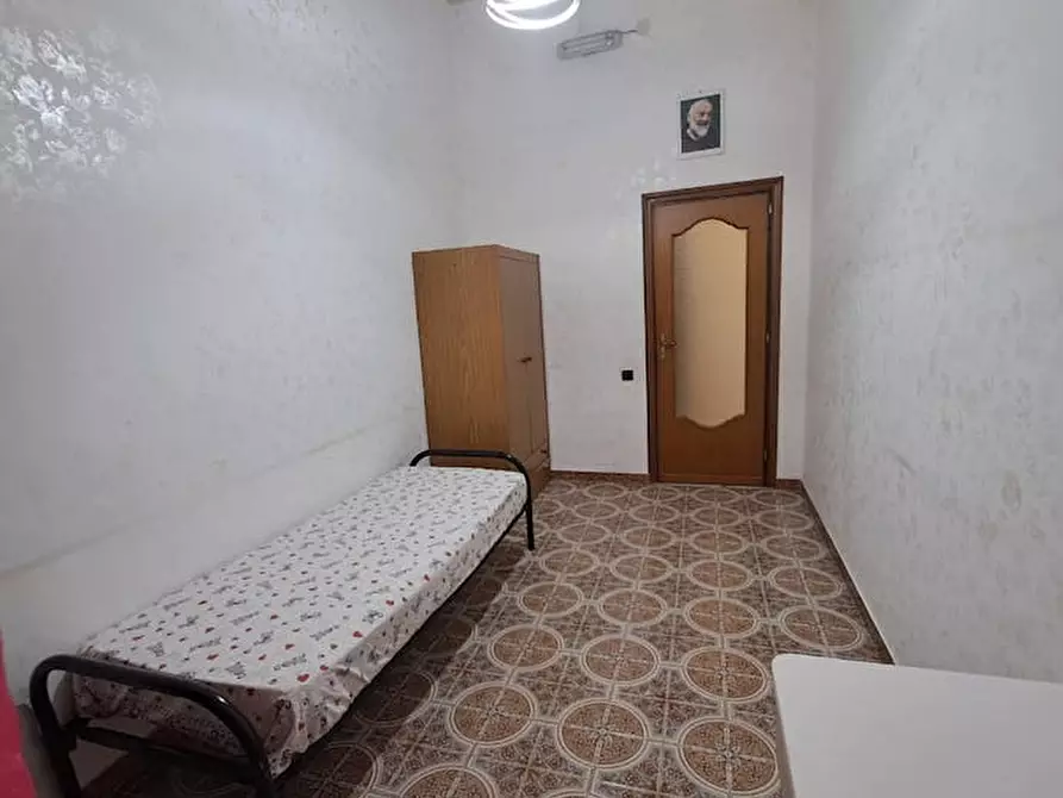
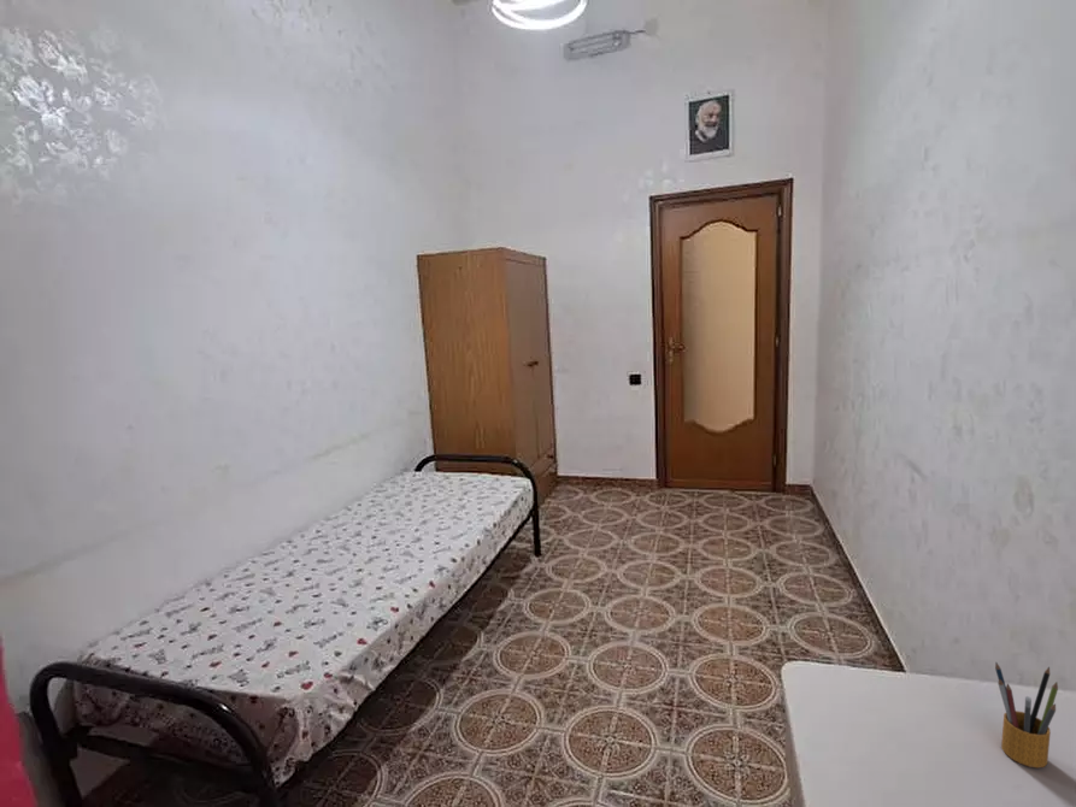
+ pencil box (1027, 713)
